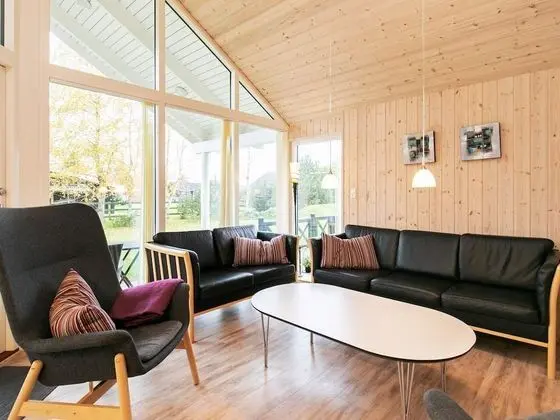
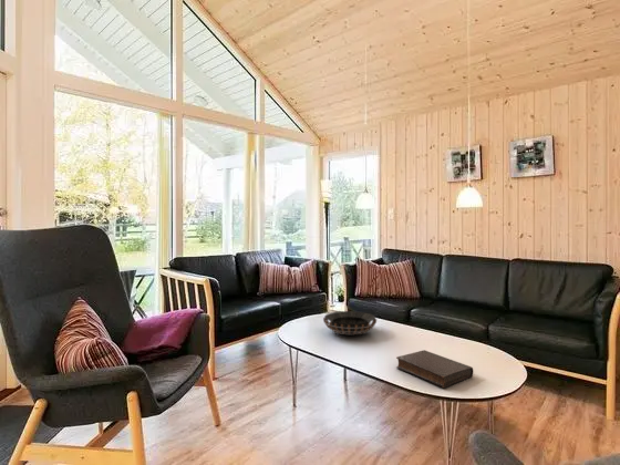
+ book (433, 365)
+ decorative bowl (349, 324)
